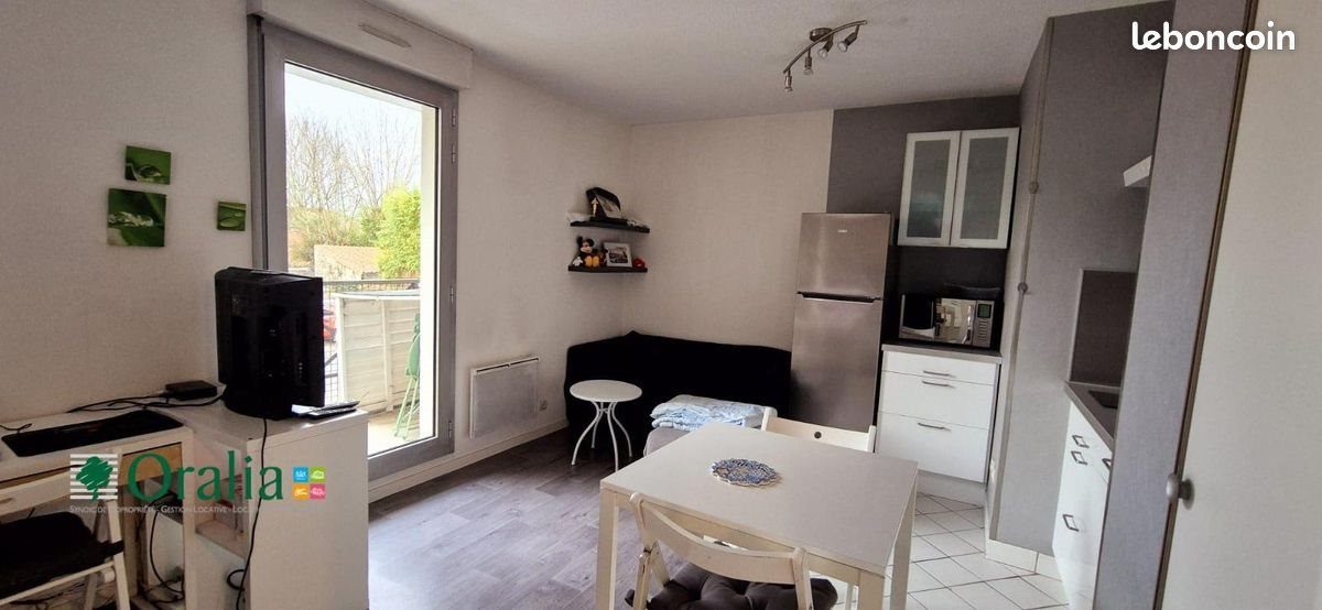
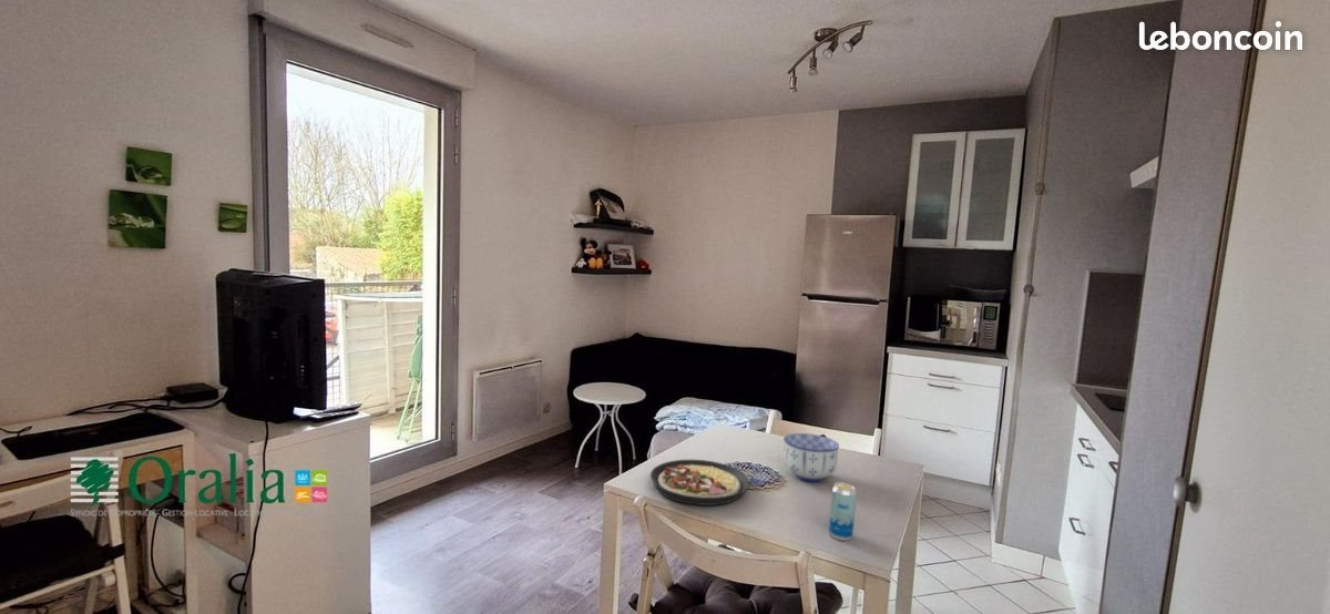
+ beverage can (842, 511)
+ bowl (809, 459)
+ plate (698, 479)
